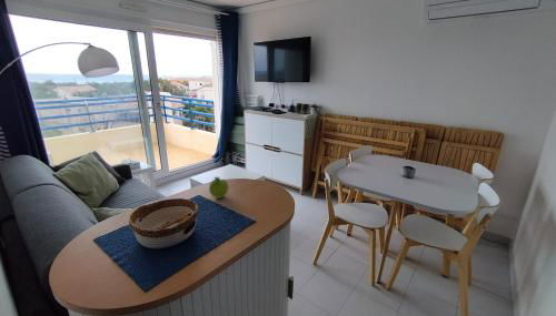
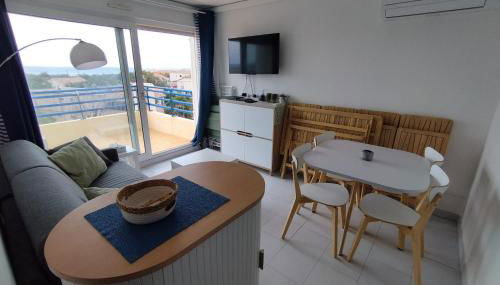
- fruit (218, 187)
